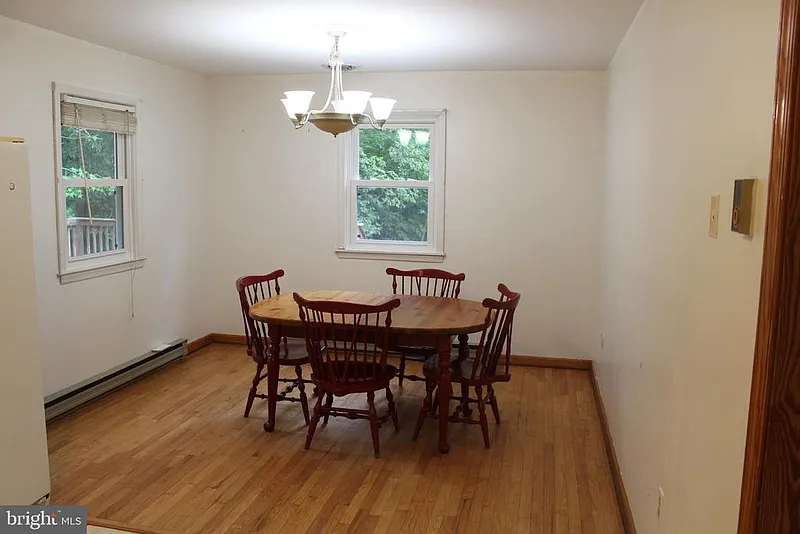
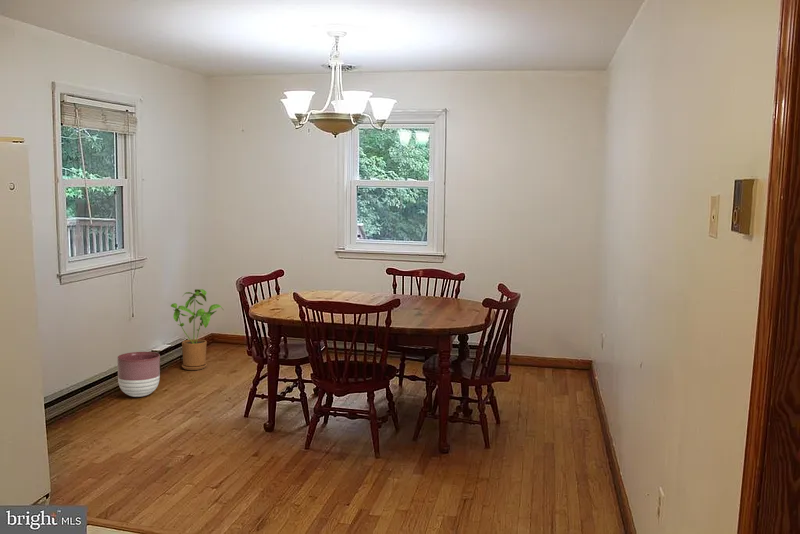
+ planter (139, 375)
+ house plant (197, 329)
